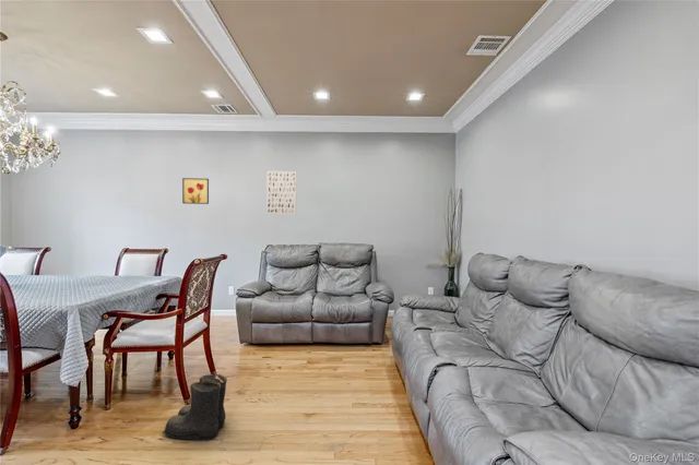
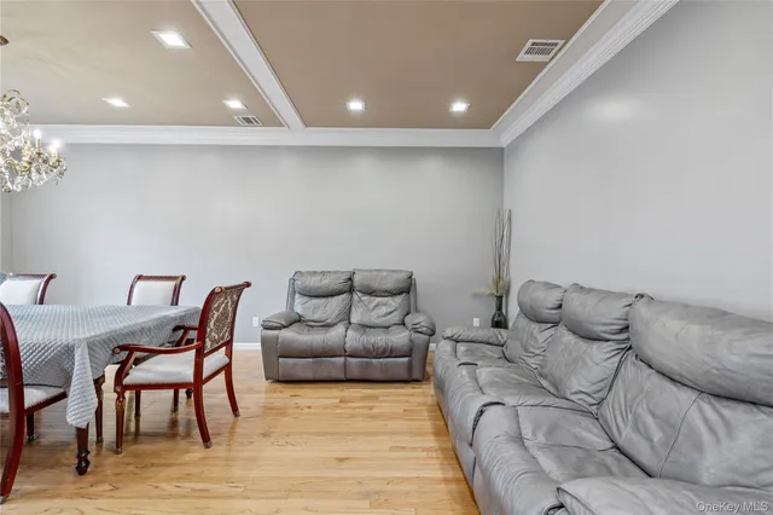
- boots (197, 403)
- wall art (282, 193)
- wall art (196, 191)
